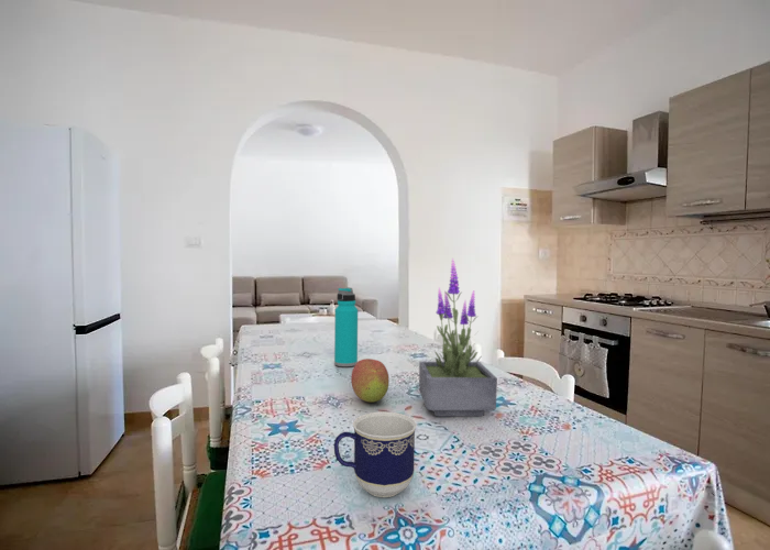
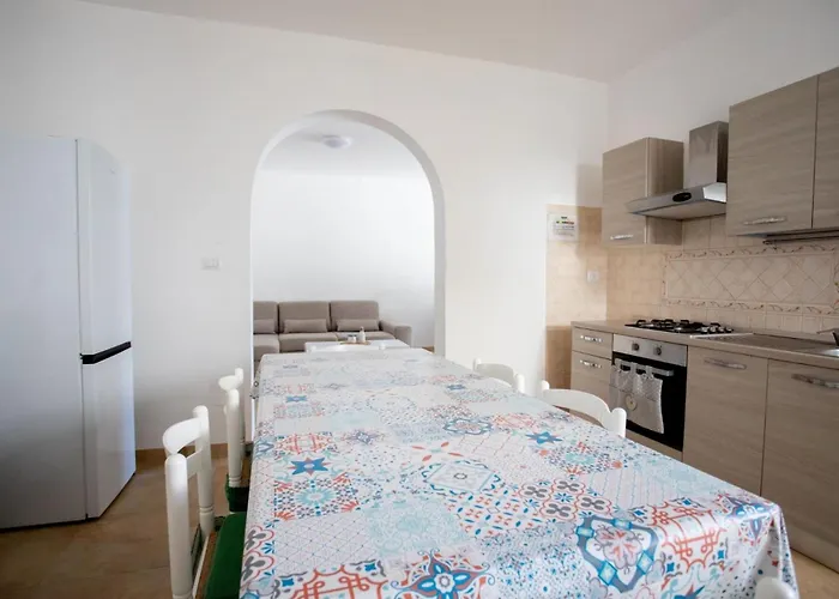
- potted plant (455, 333)
- fruit (370, 380)
- water bottle (345, 326)
- cup (374, 457)
